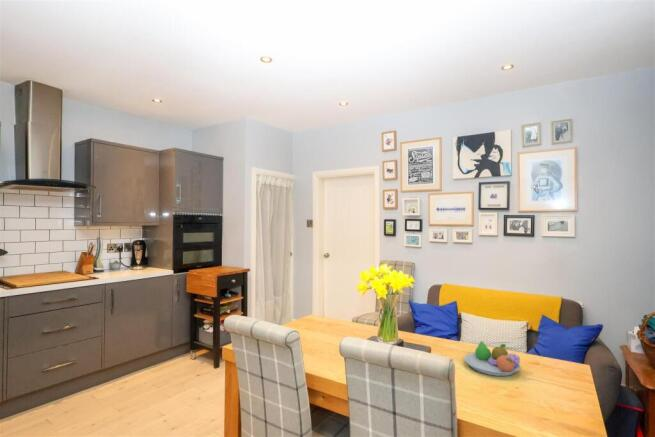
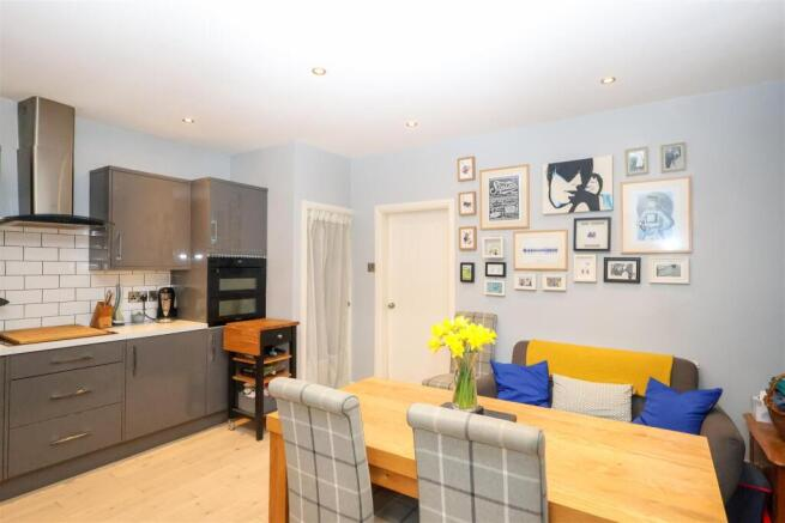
- fruit bowl (491, 356)
